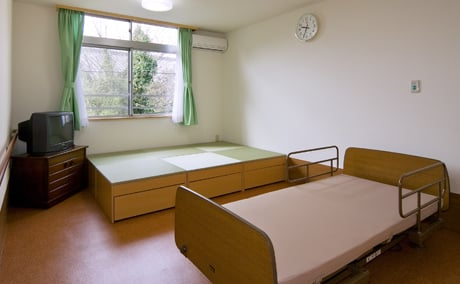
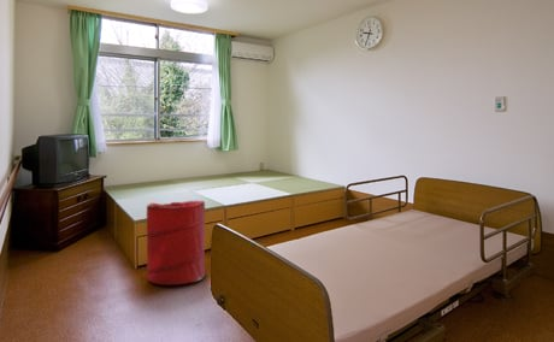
+ laundry hamper (176, 237)
